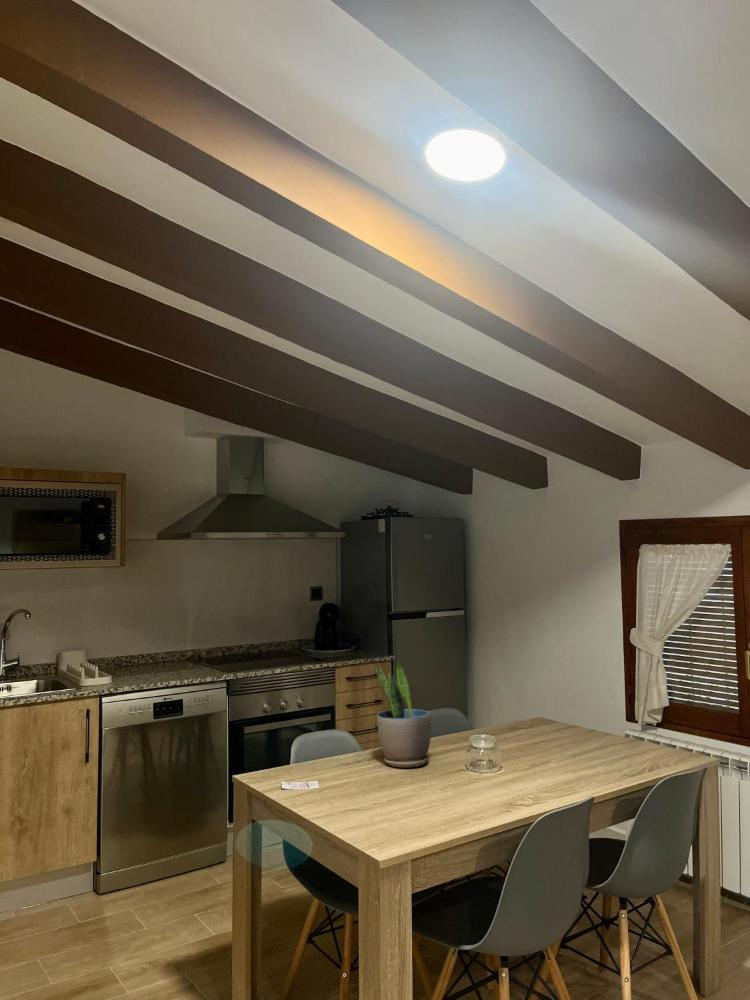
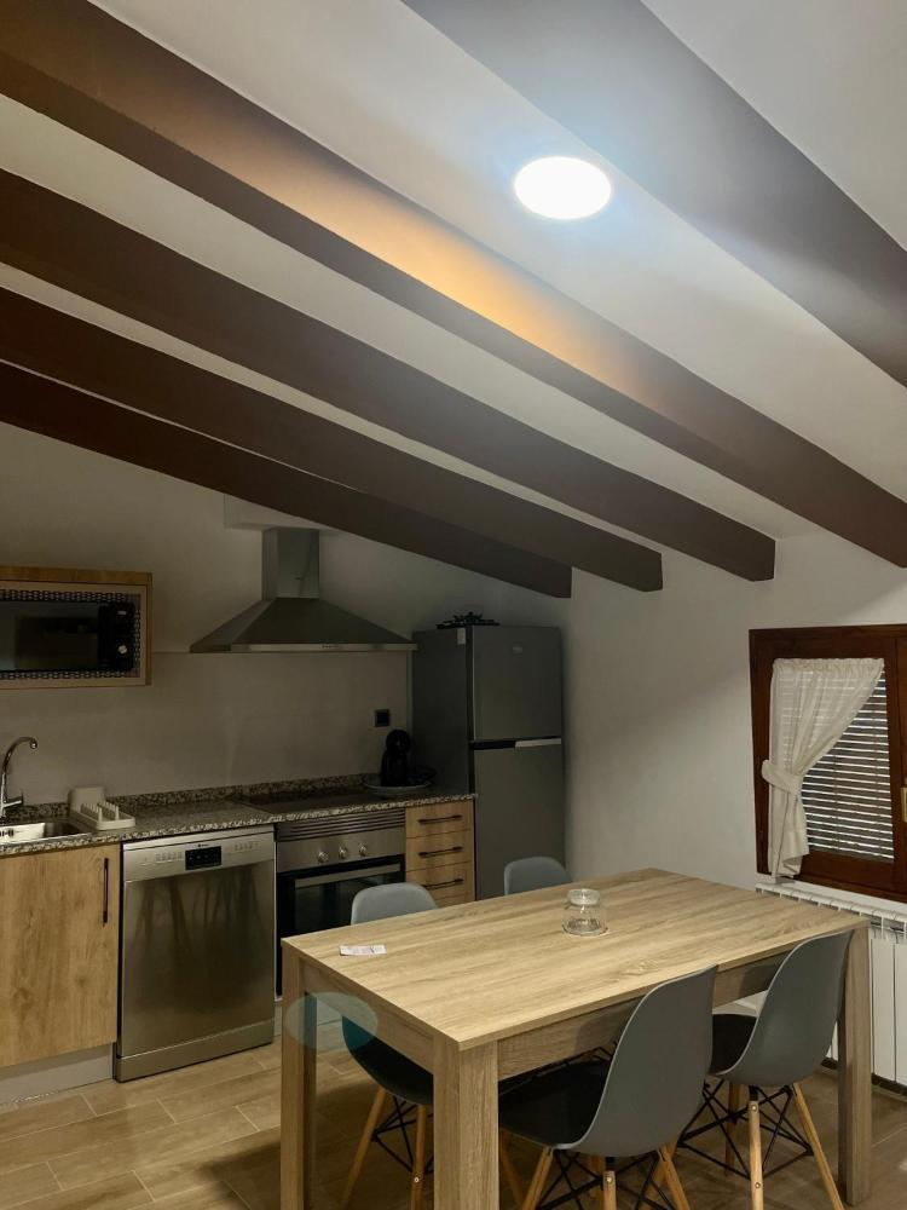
- potted plant (403, 711)
